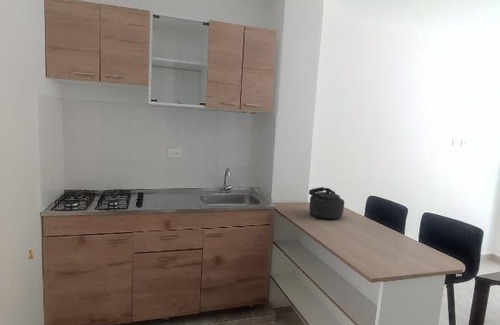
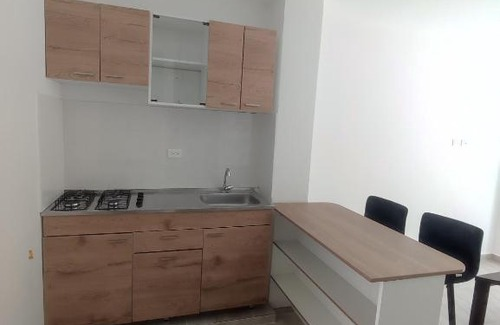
- kettle (325, 202)
